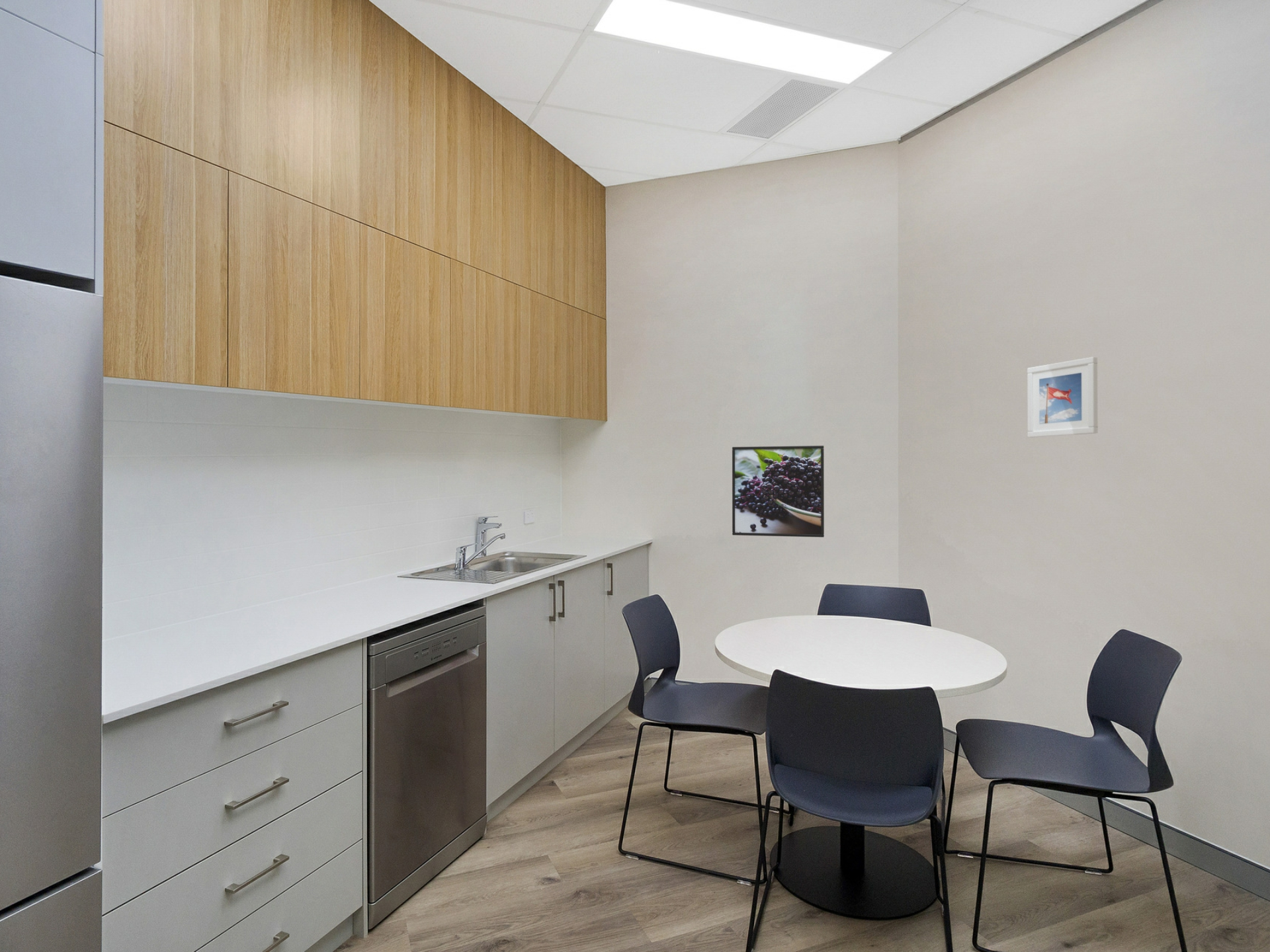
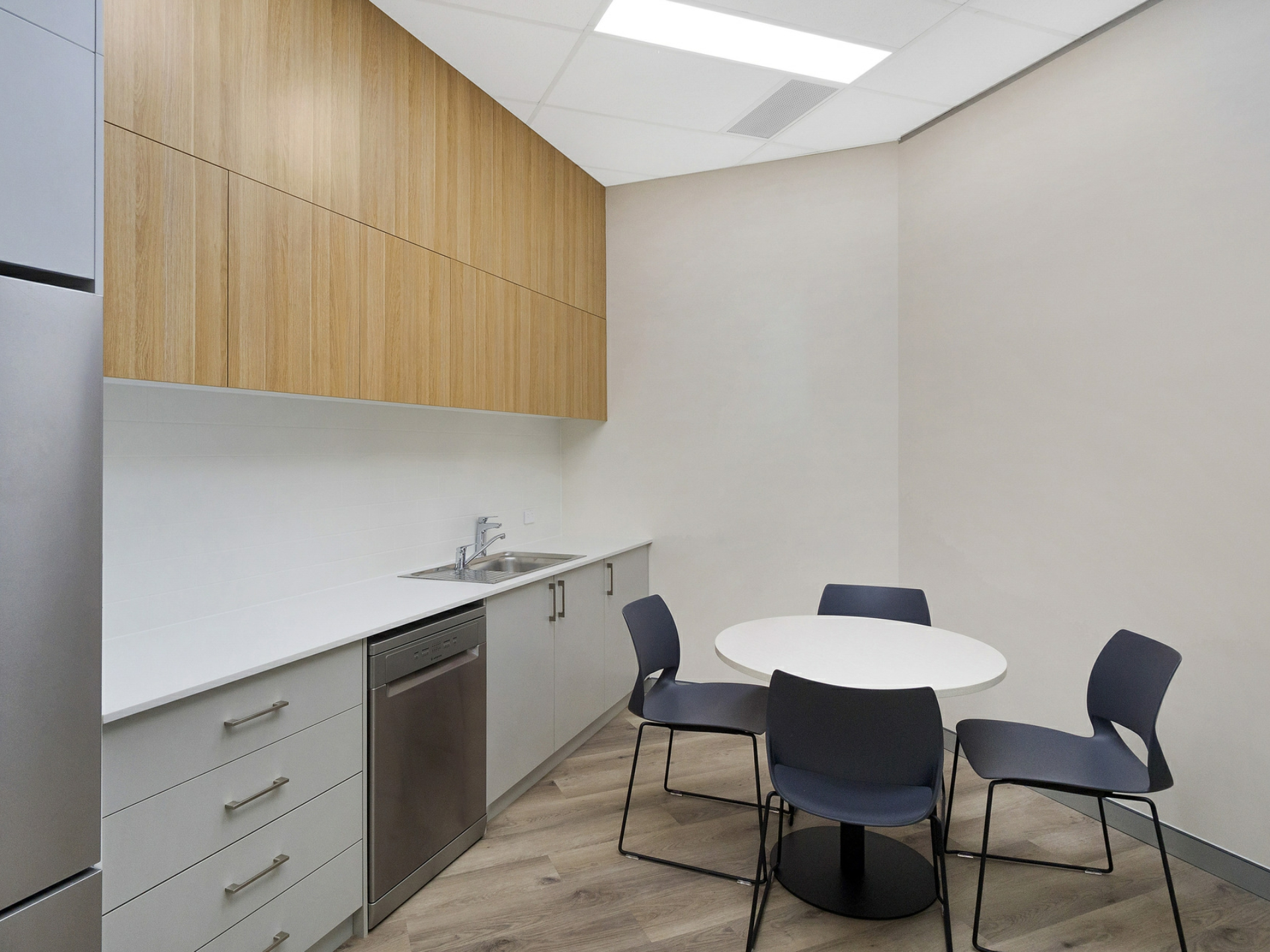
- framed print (1060, 399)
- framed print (777, 491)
